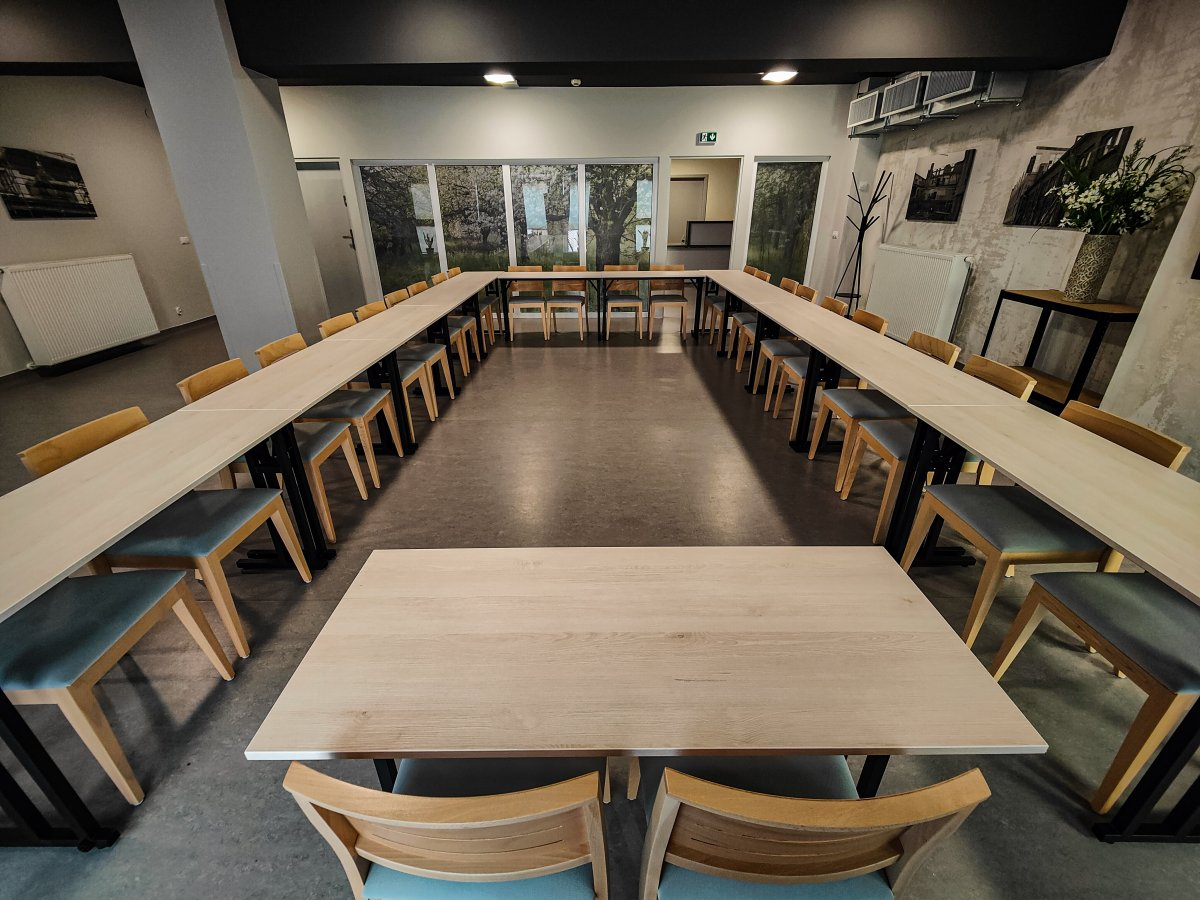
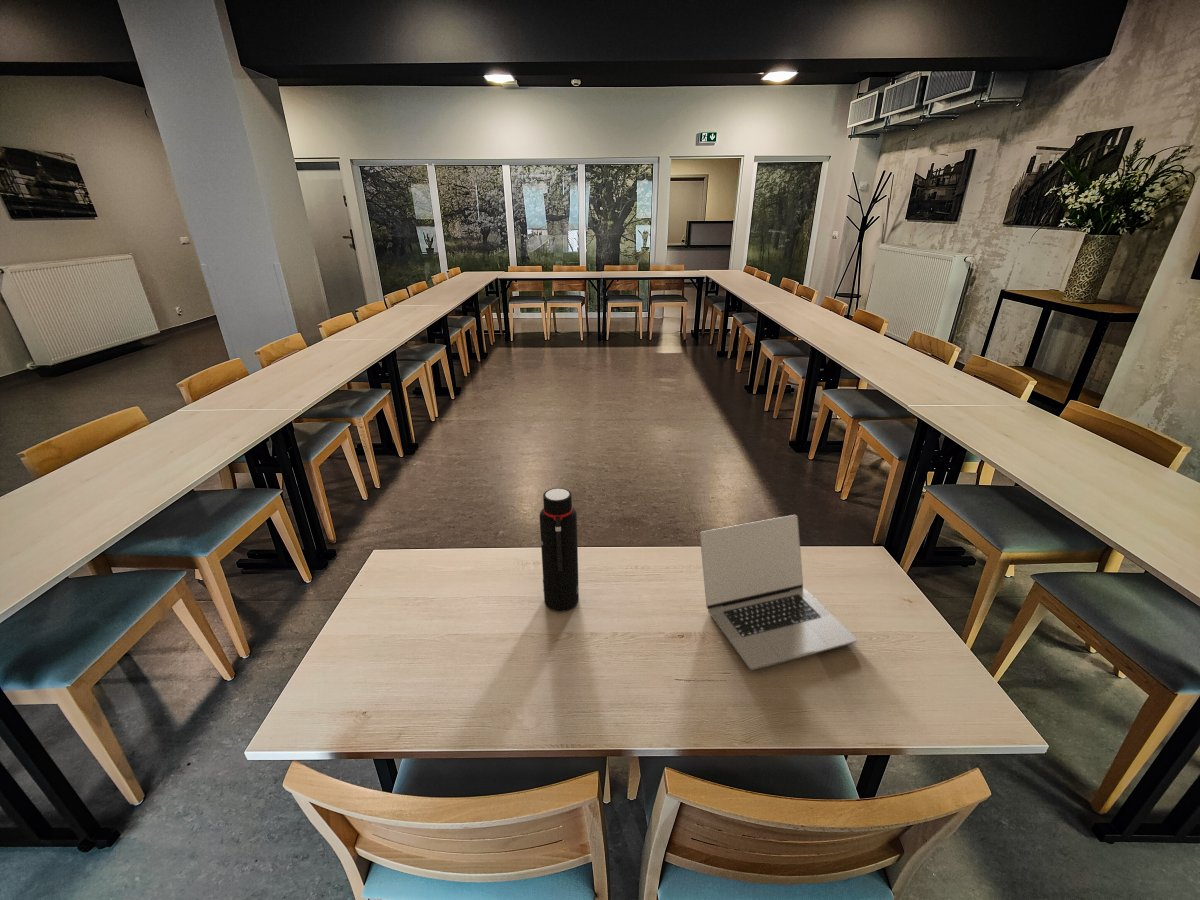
+ laptop (775, 585)
+ water bottle (559, 551)
